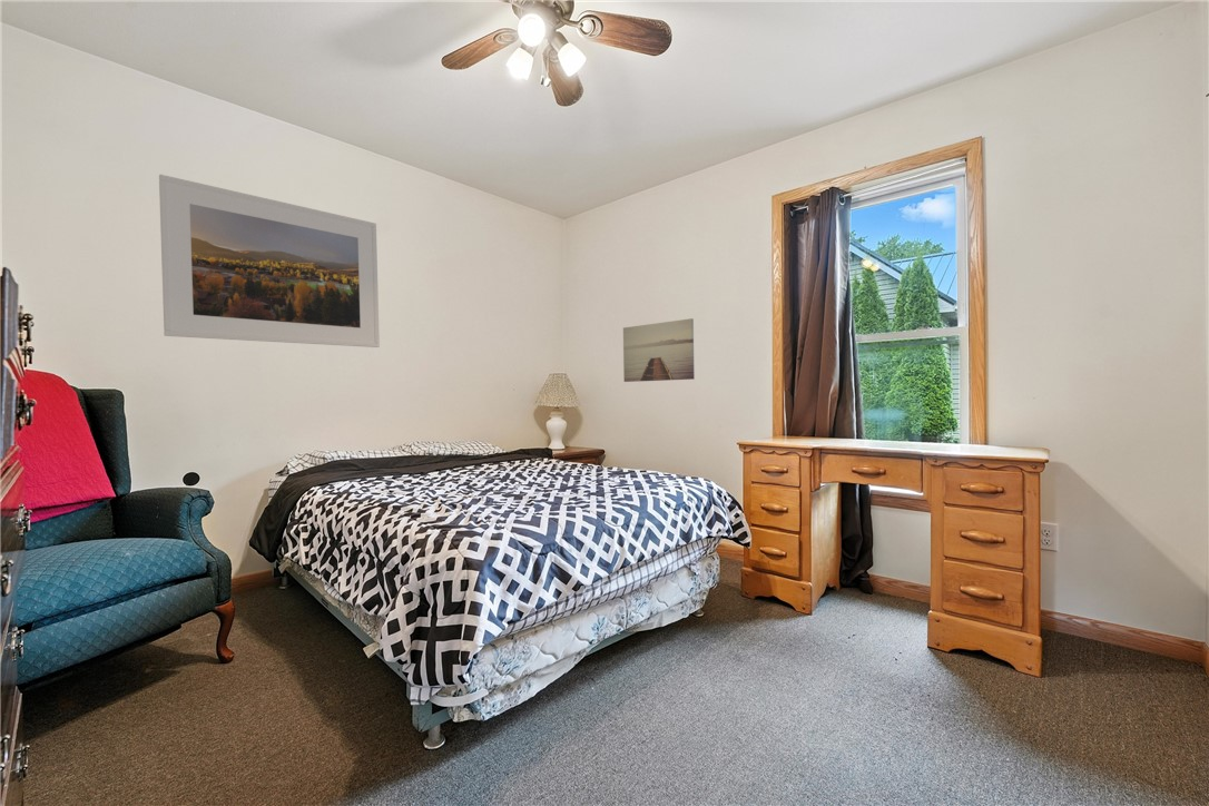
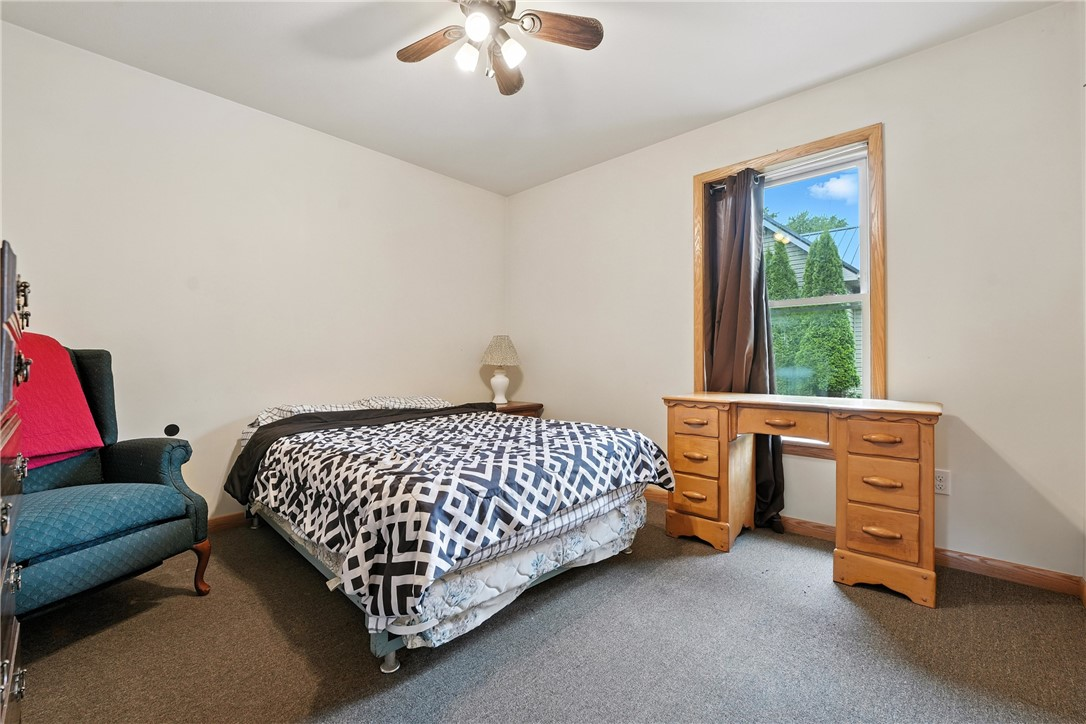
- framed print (283, 272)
- wall art (656, 352)
